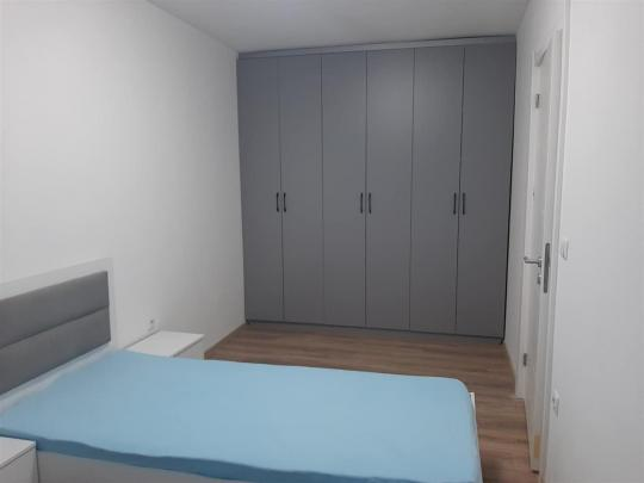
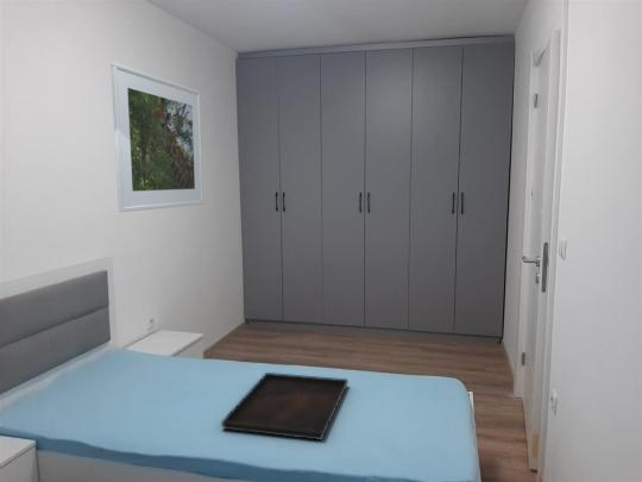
+ serving tray (290, 402)
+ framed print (164, 144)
